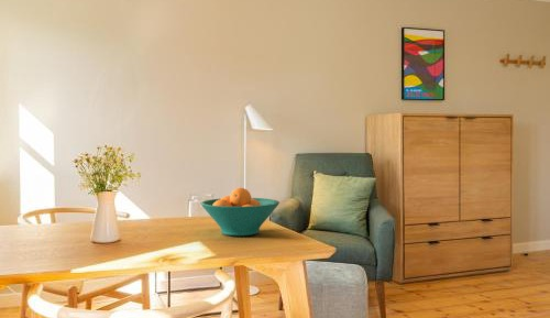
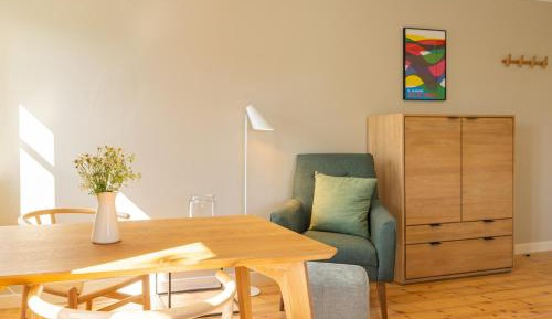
- fruit bowl (240, 210)
